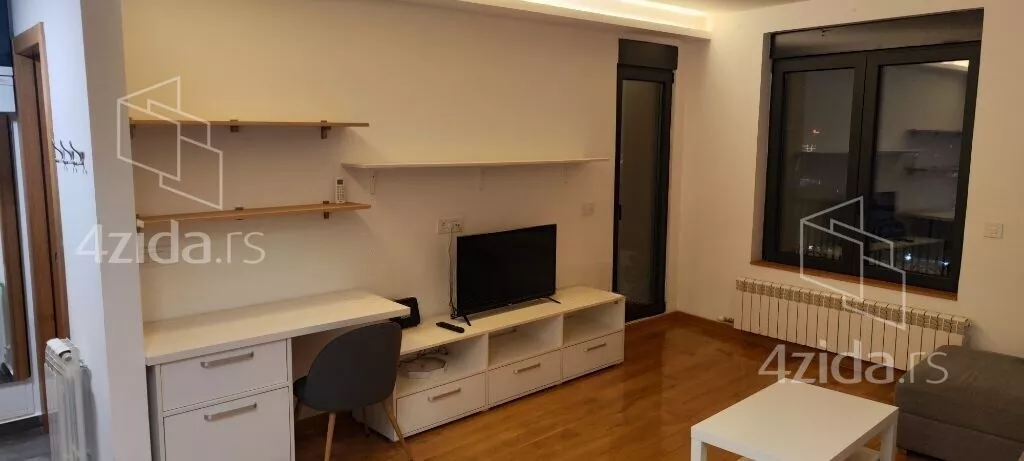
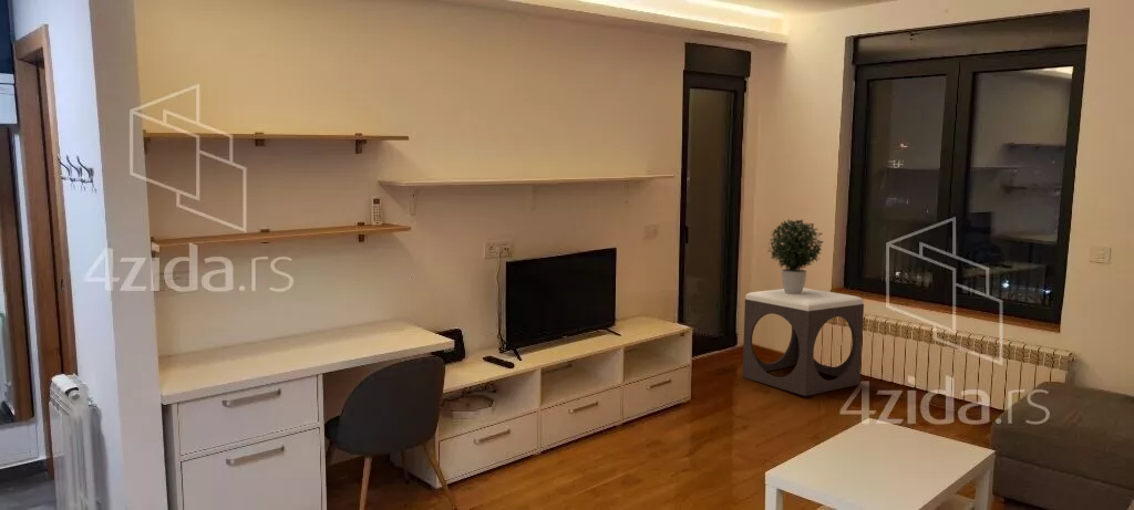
+ potted plant (793, 256)
+ footstool (802, 336)
